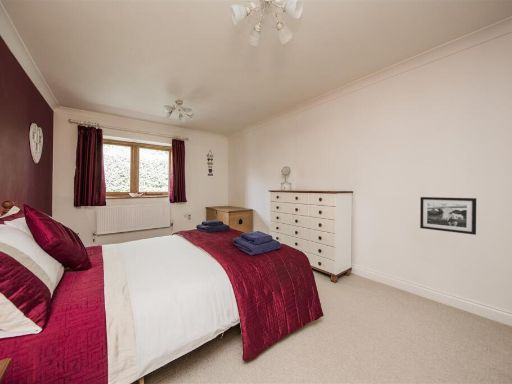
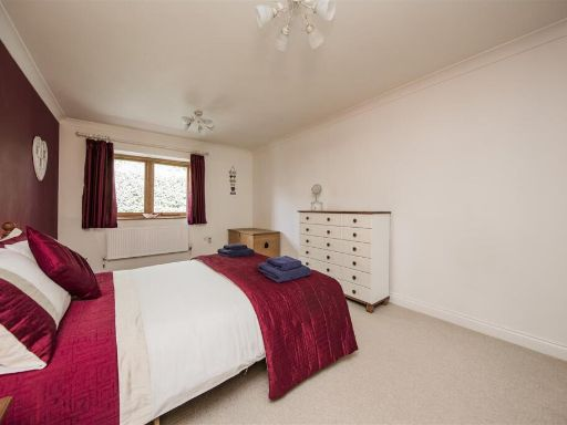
- picture frame (446, 214)
